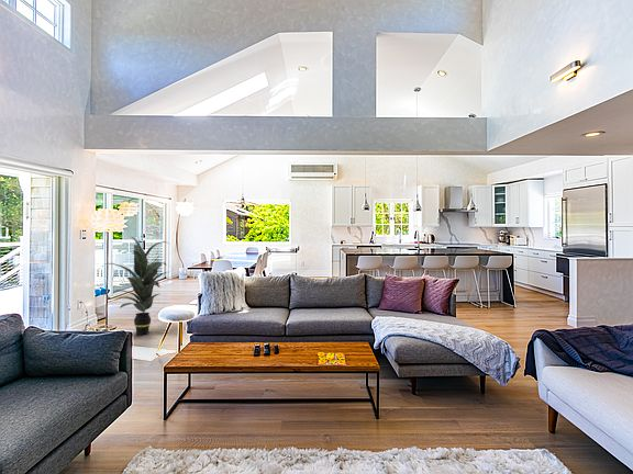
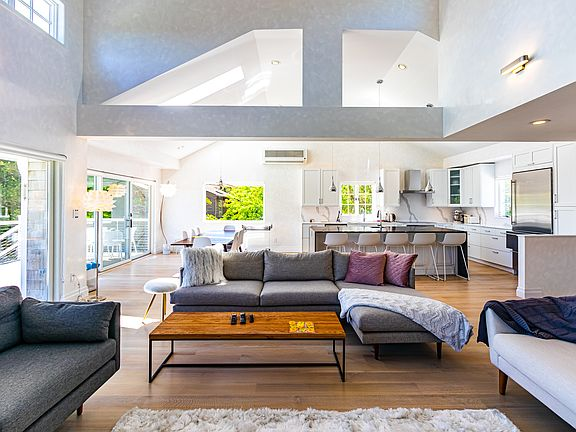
- indoor plant (140, 284)
